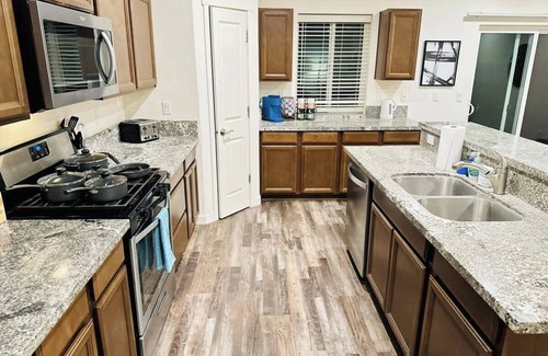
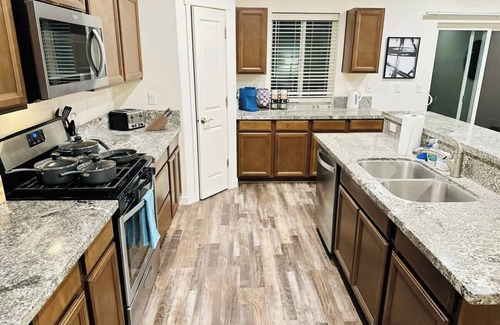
+ knife block (158, 118)
